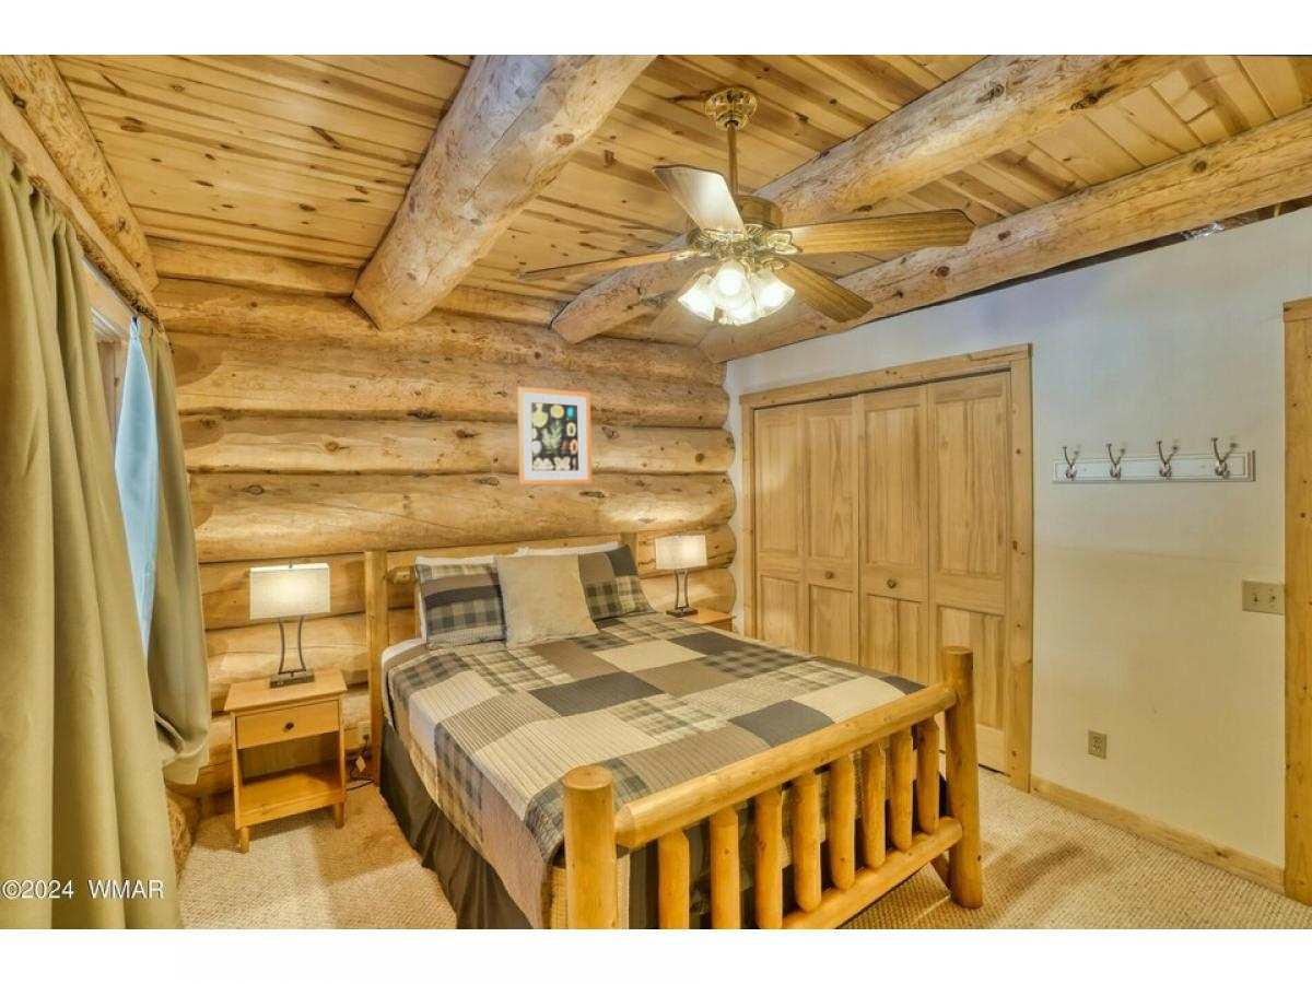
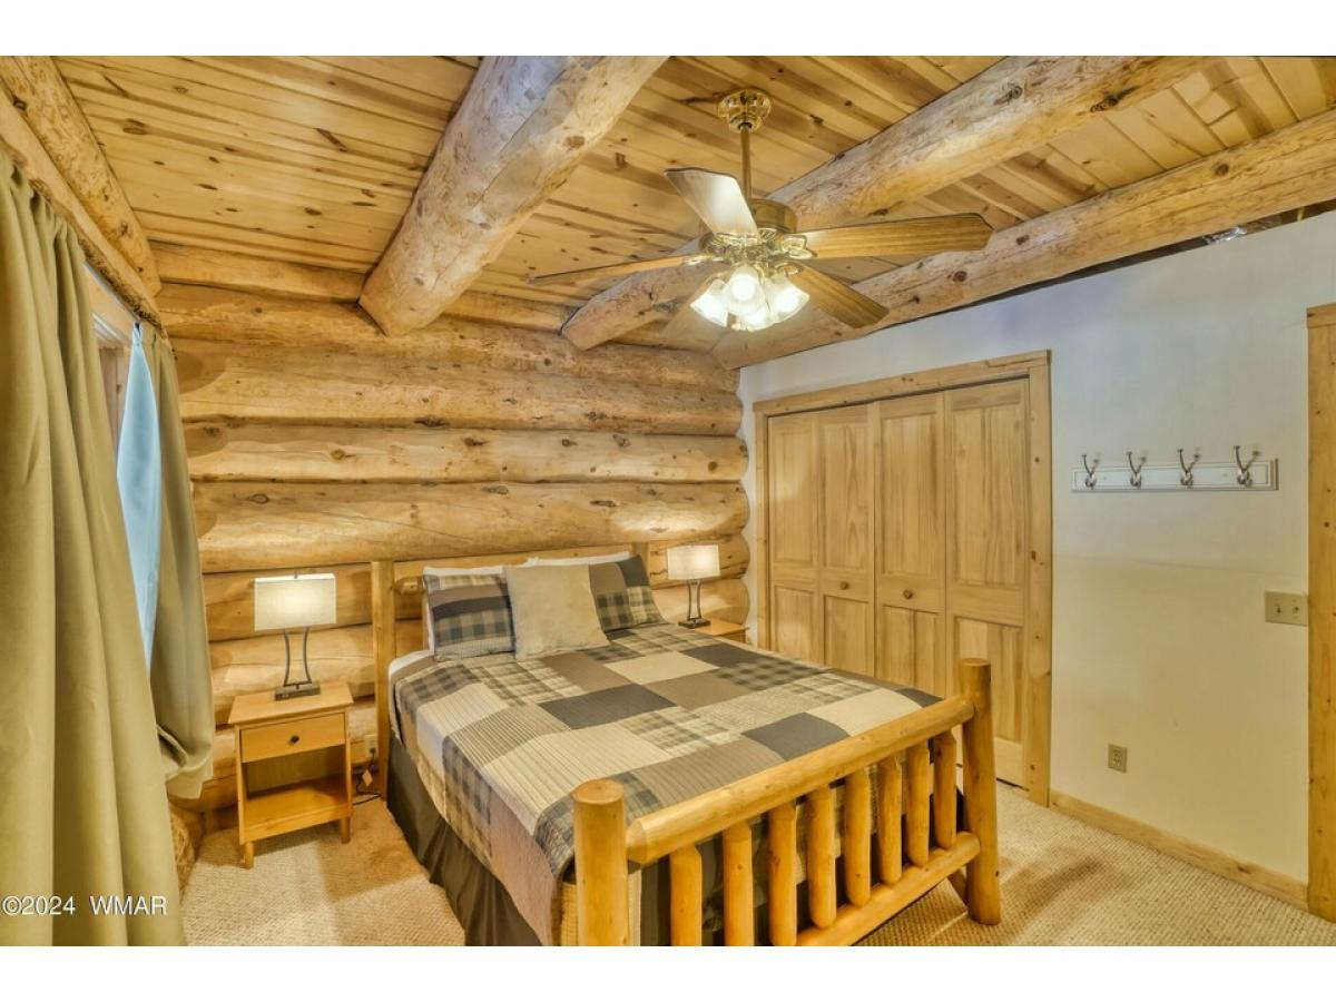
- wall art (555, 436)
